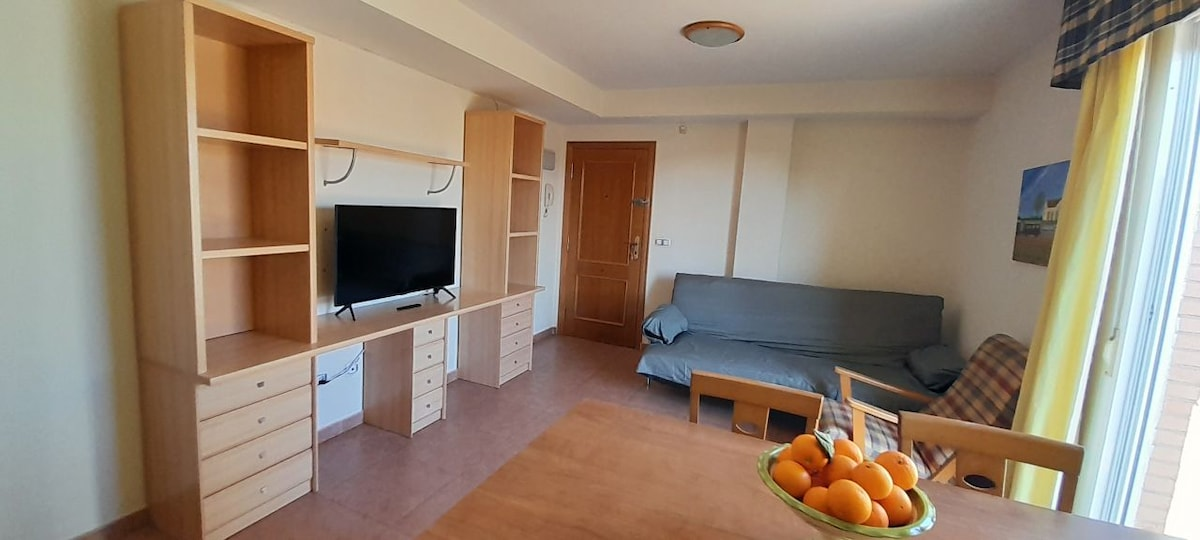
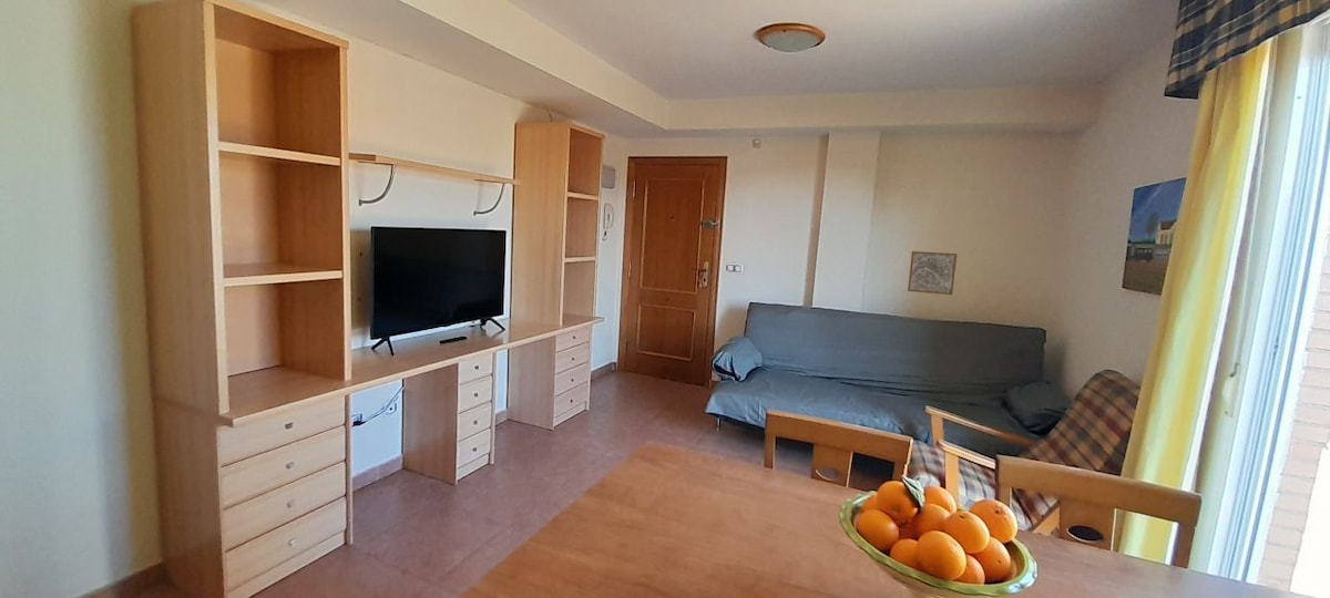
+ wall art (931, 272)
